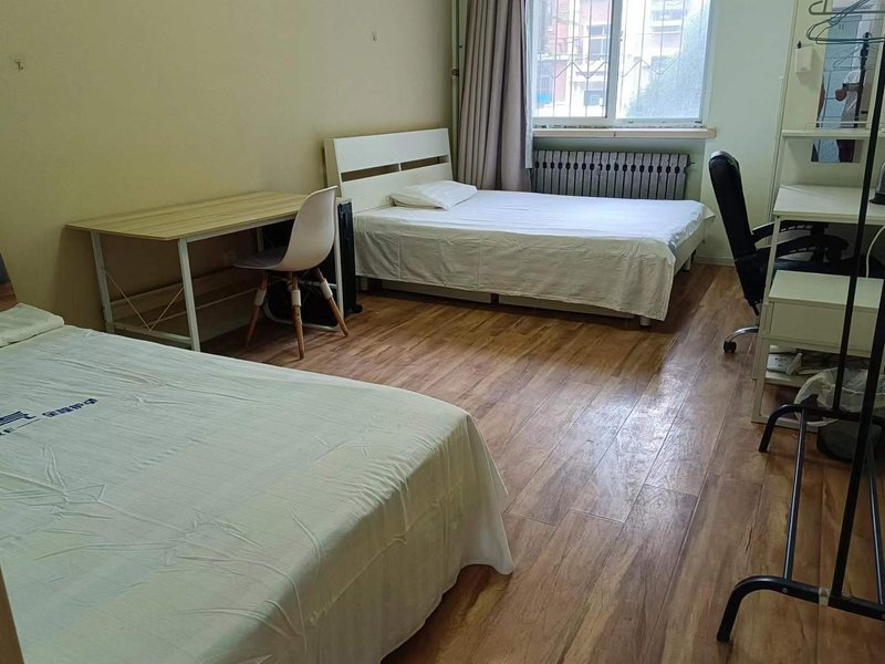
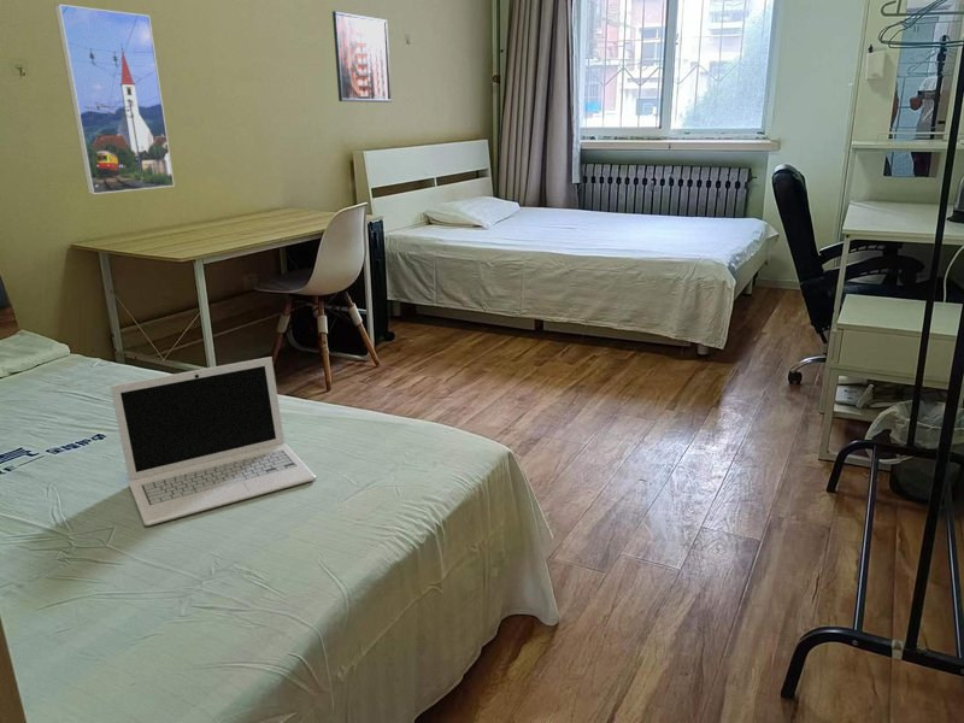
+ laptop (214, 433)
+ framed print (363, 59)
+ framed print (119, 102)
